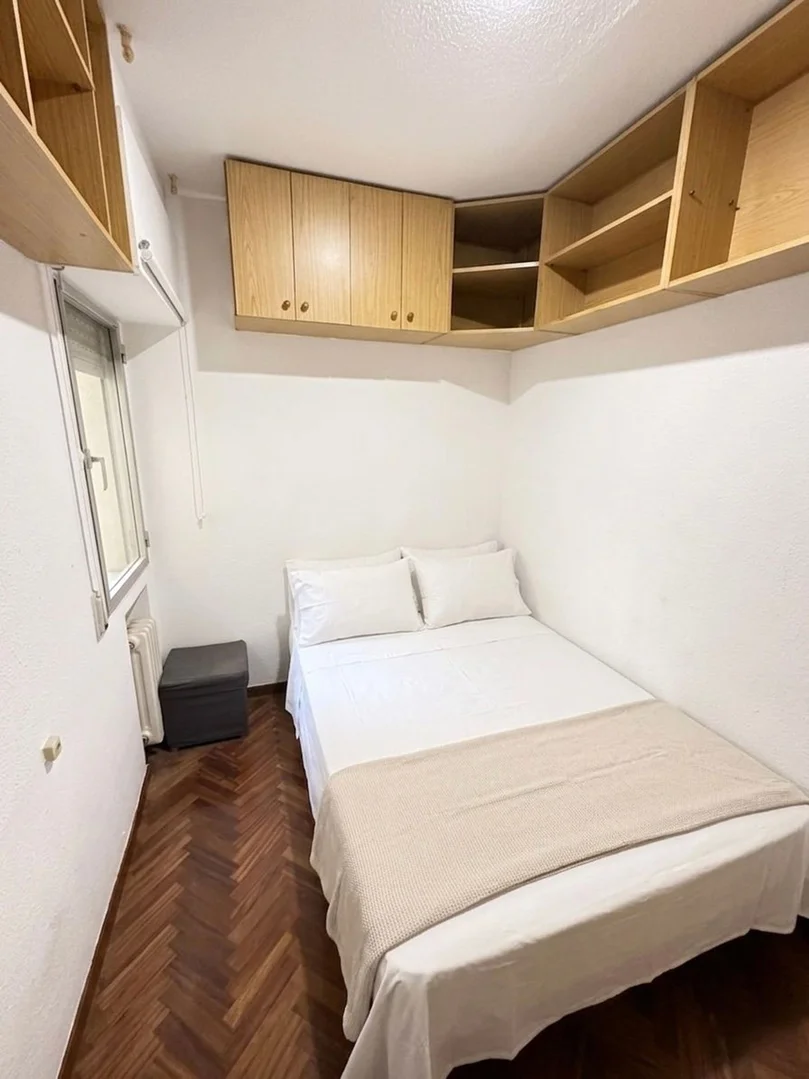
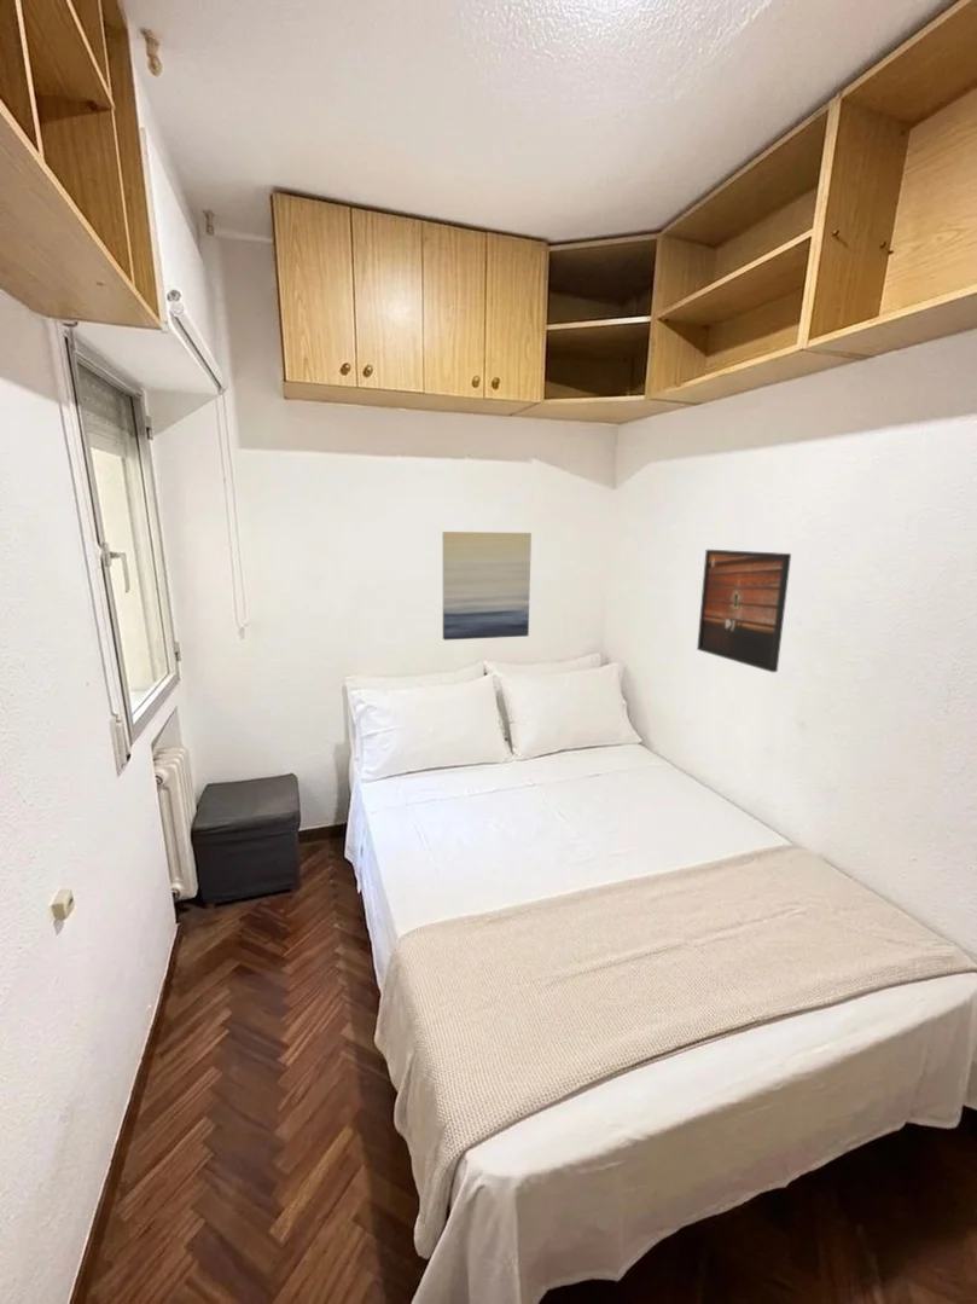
+ wall art (487, 585)
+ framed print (739, 607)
